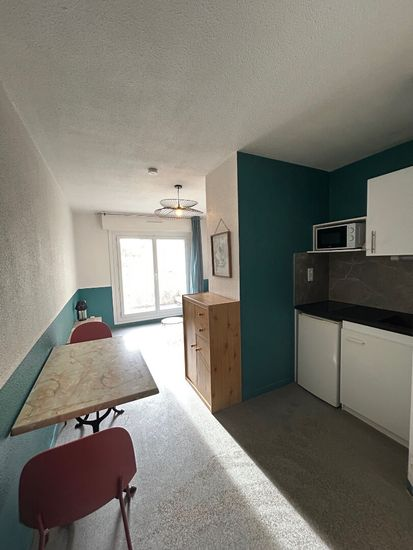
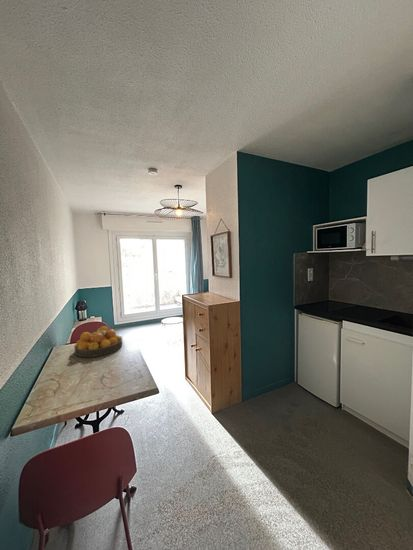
+ fruit bowl (98, 338)
